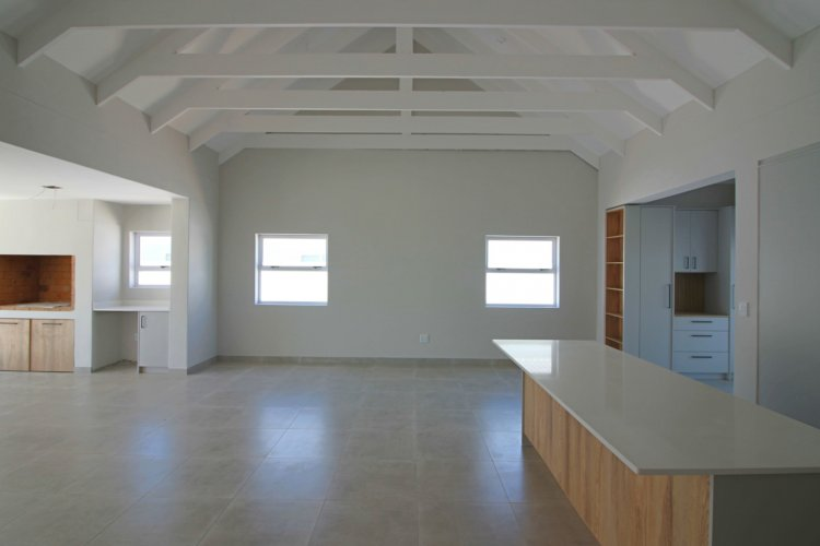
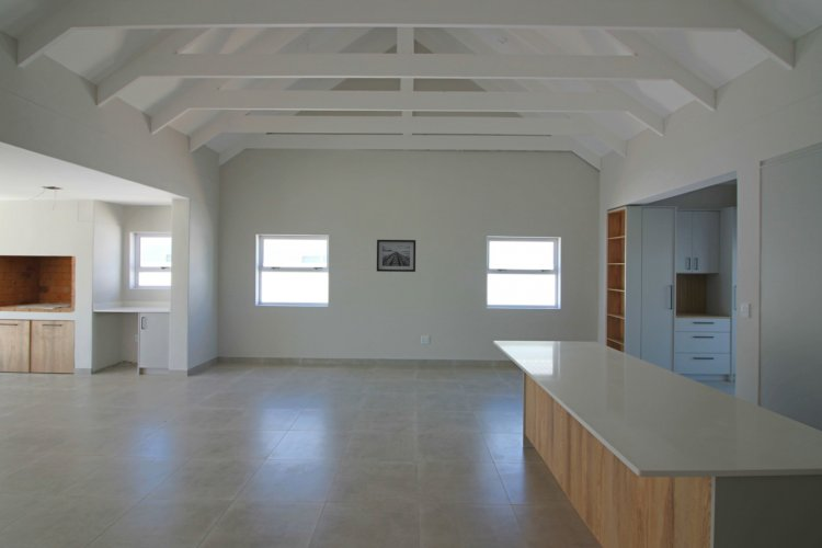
+ wall art (396, 255)
